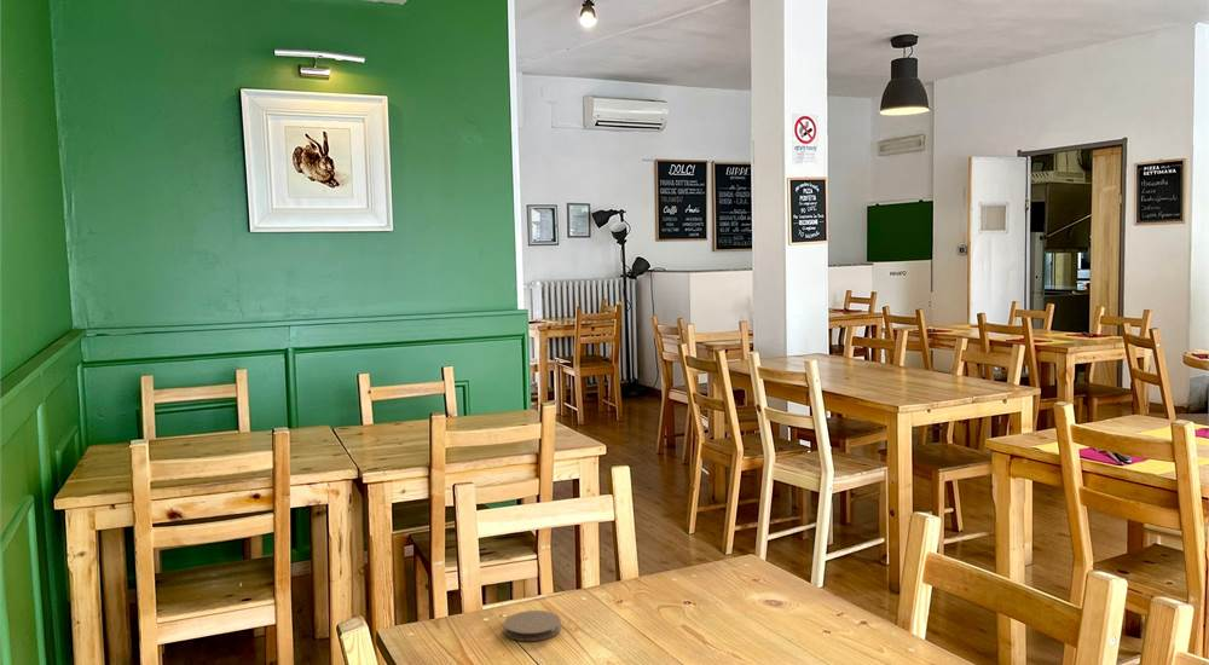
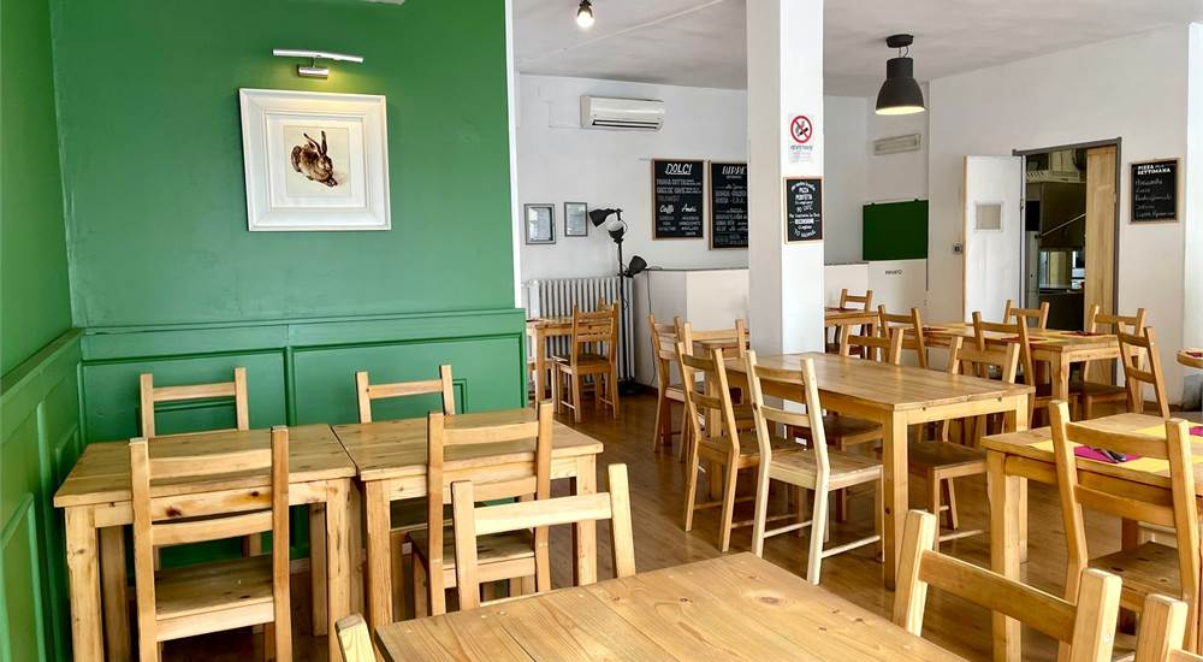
- coaster (532, 625)
